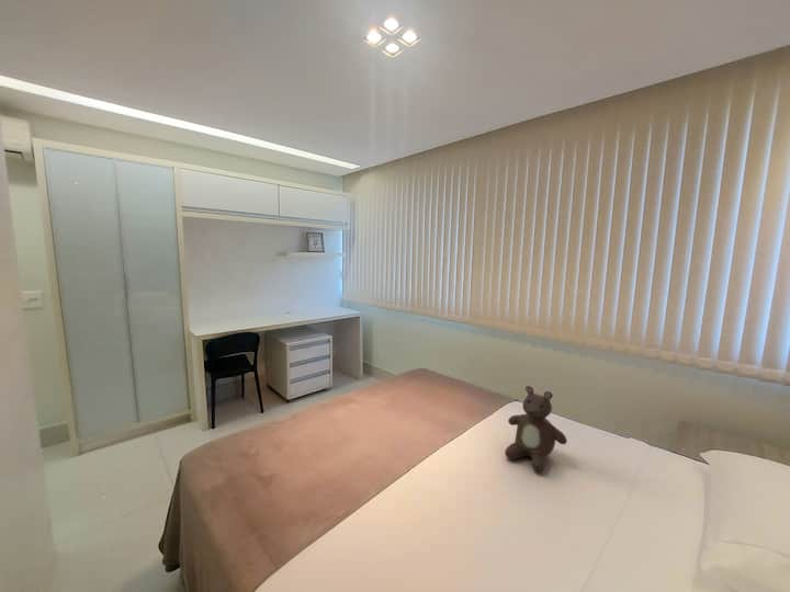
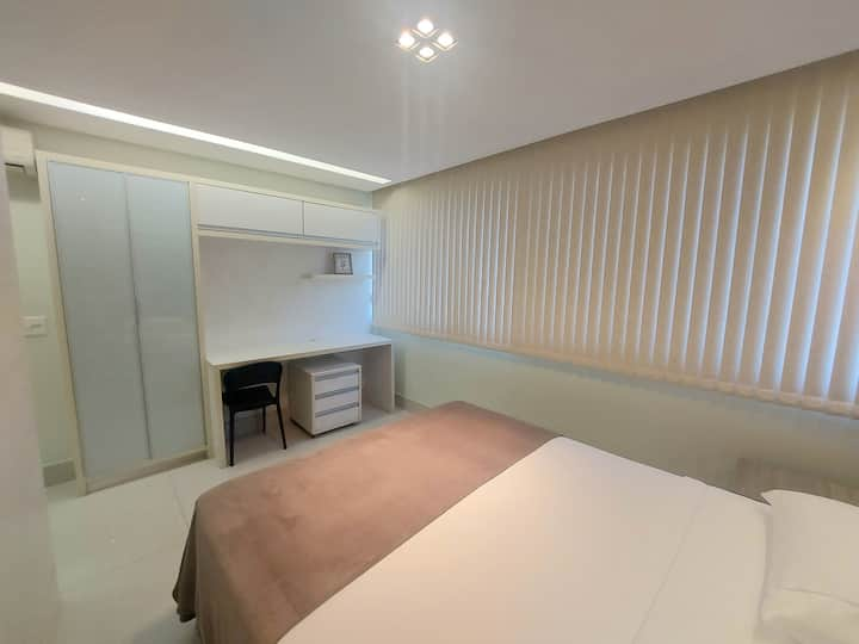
- teddy bear (532, 424)
